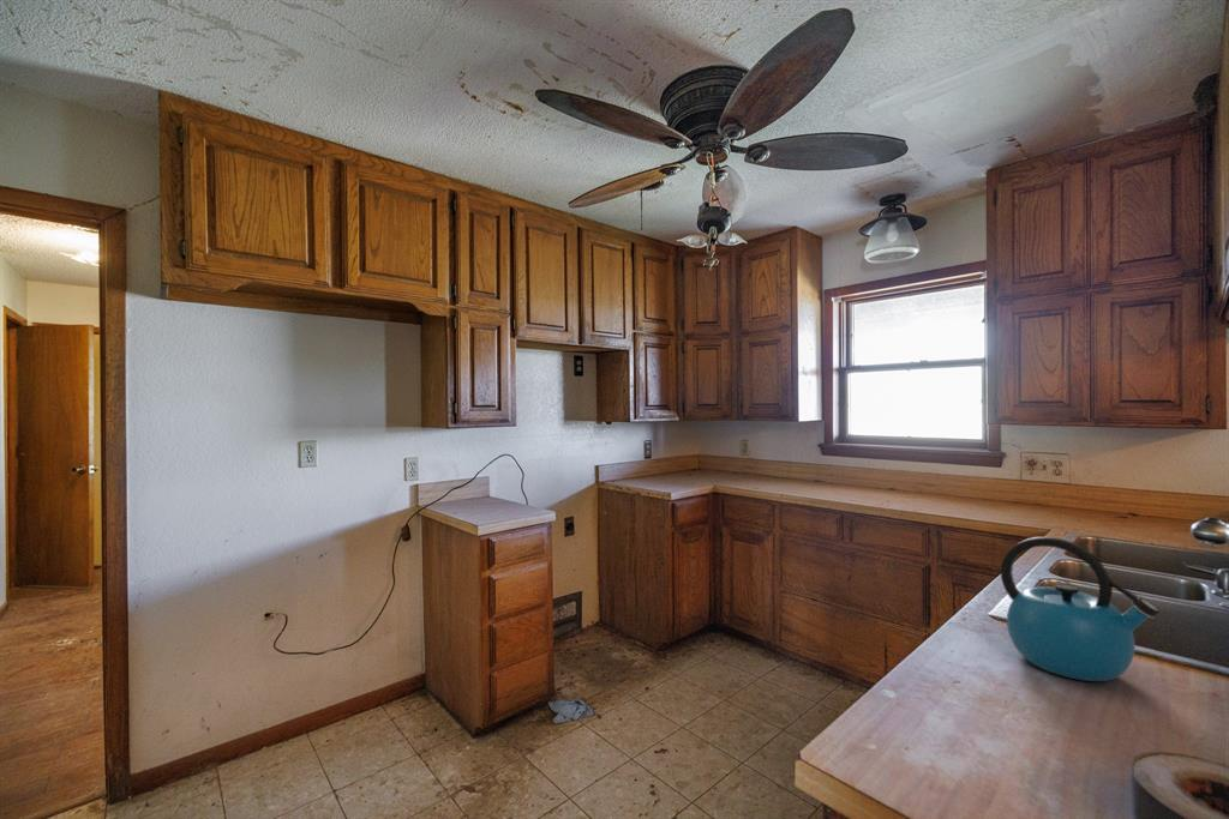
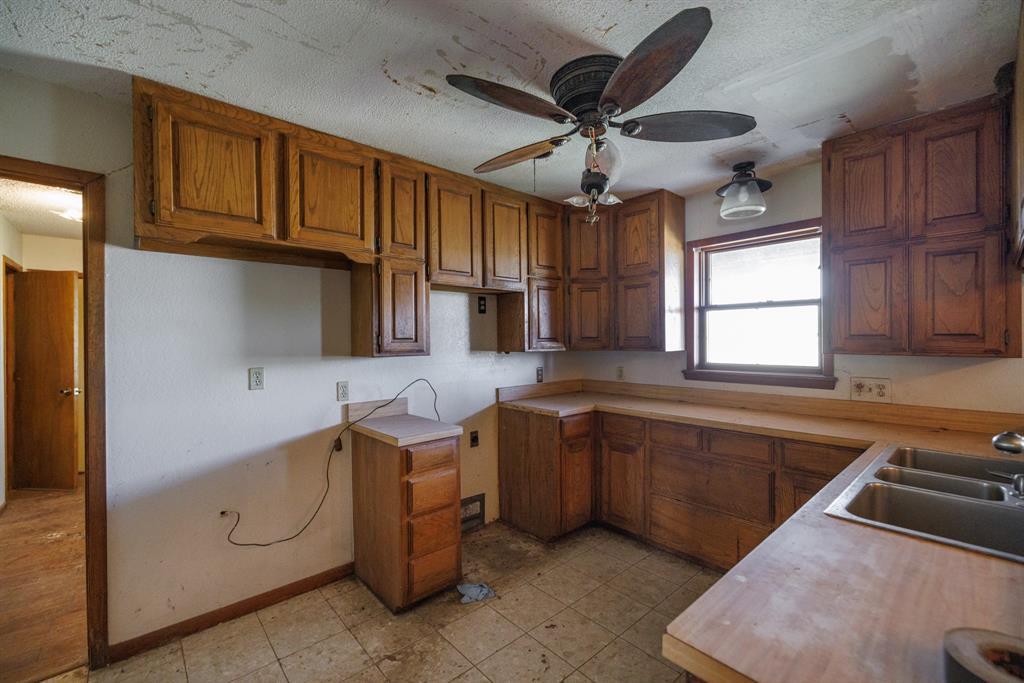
- kettle (1074, 603)
